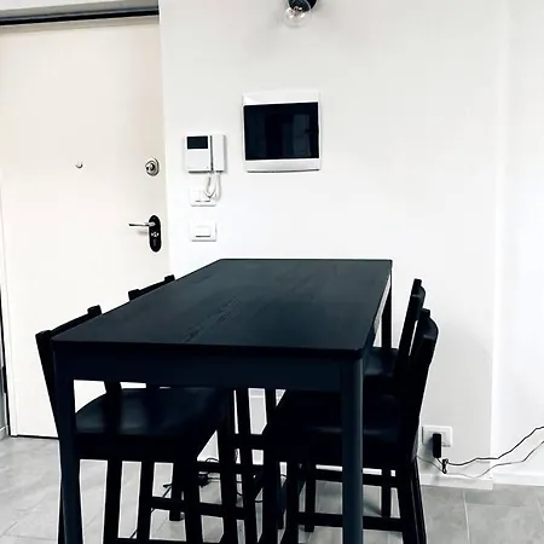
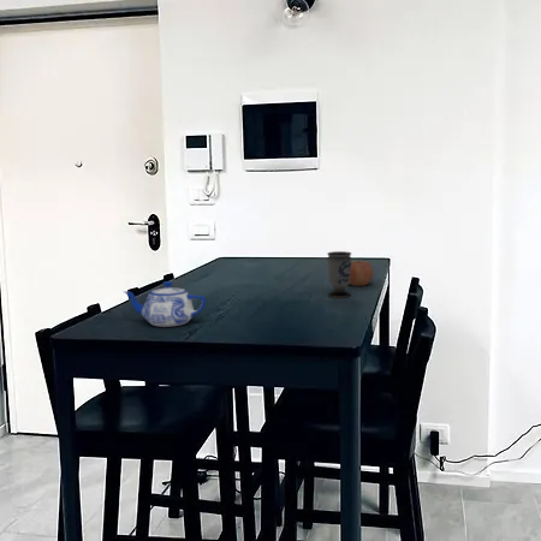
+ teapot (164, 302)
+ cup (339, 274)
+ apple (358, 272)
